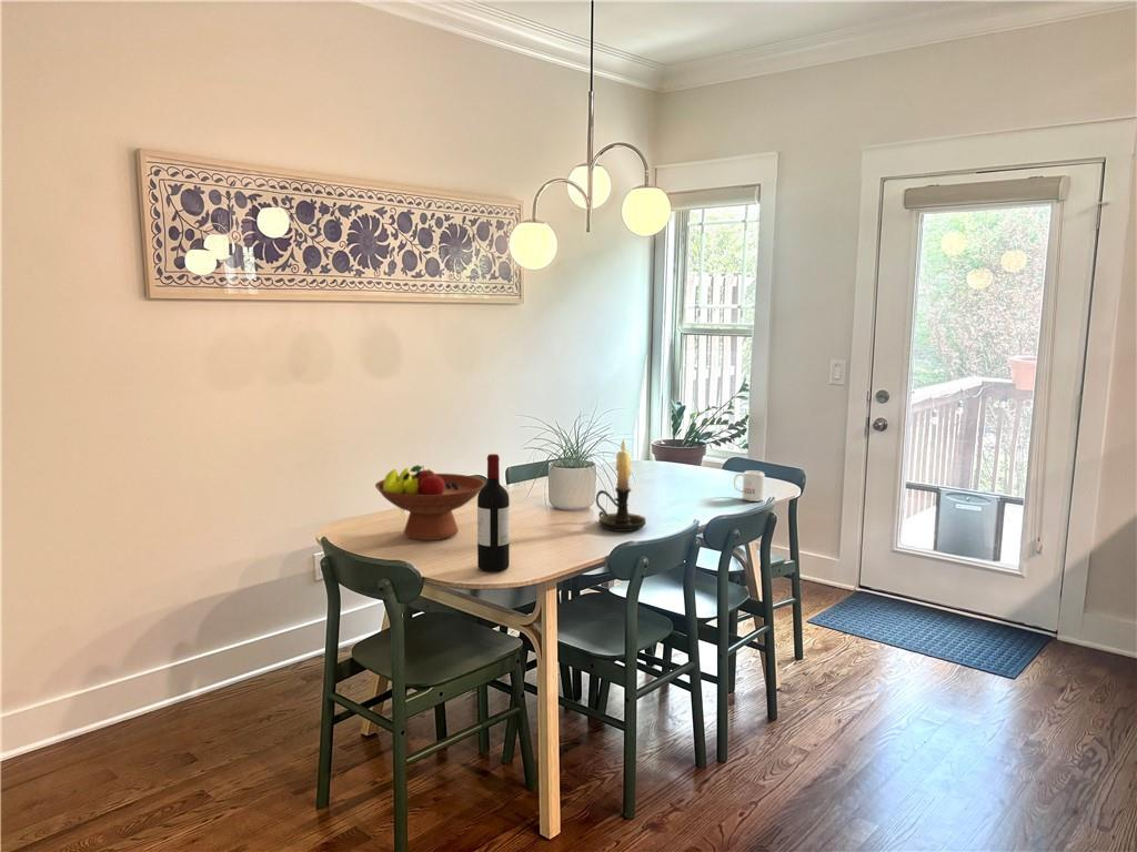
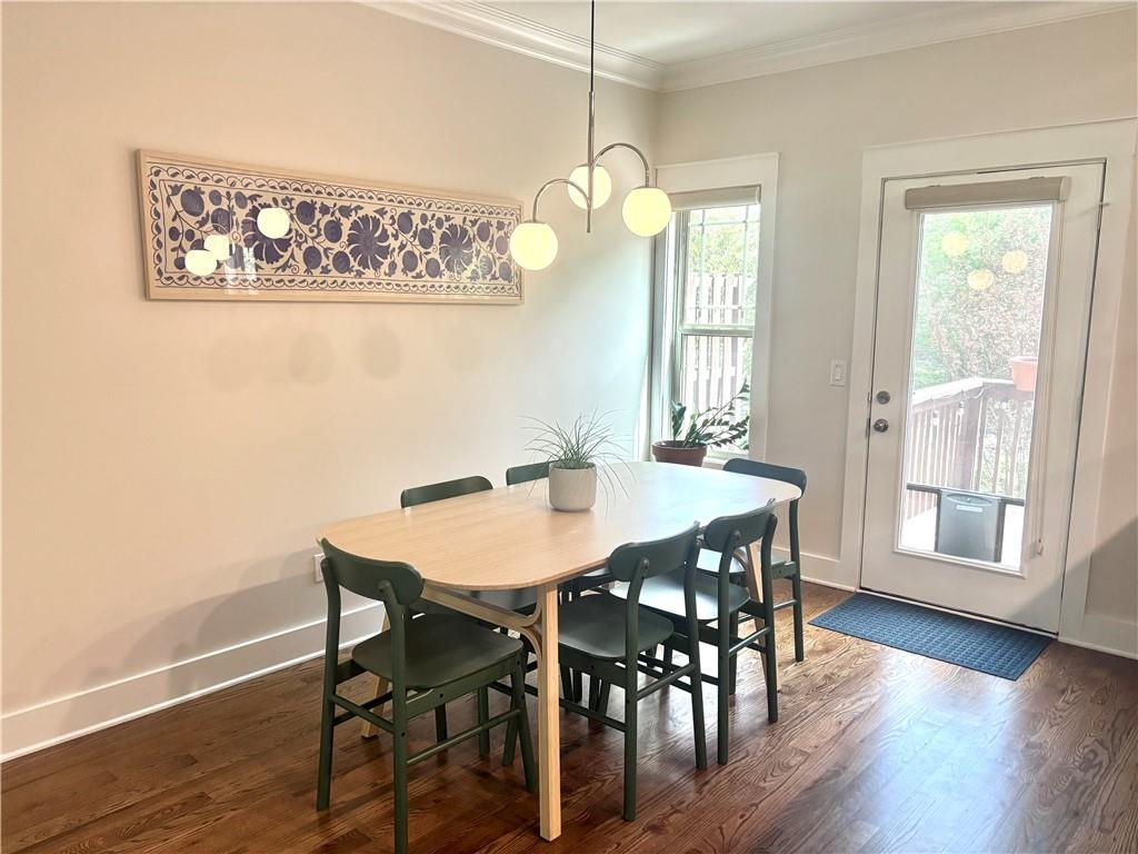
- mug (747, 484)
- fruit bowl (431, 498)
- wine bottle (493, 511)
- candle holder (617, 480)
